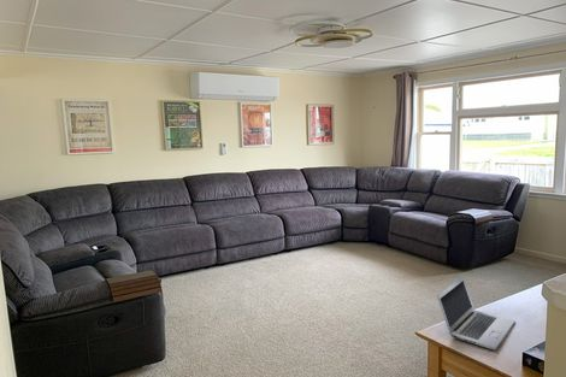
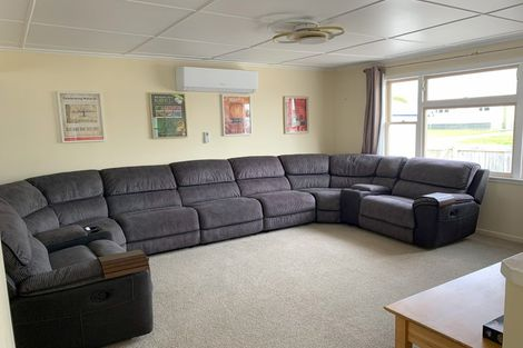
- laptop (476, 311)
